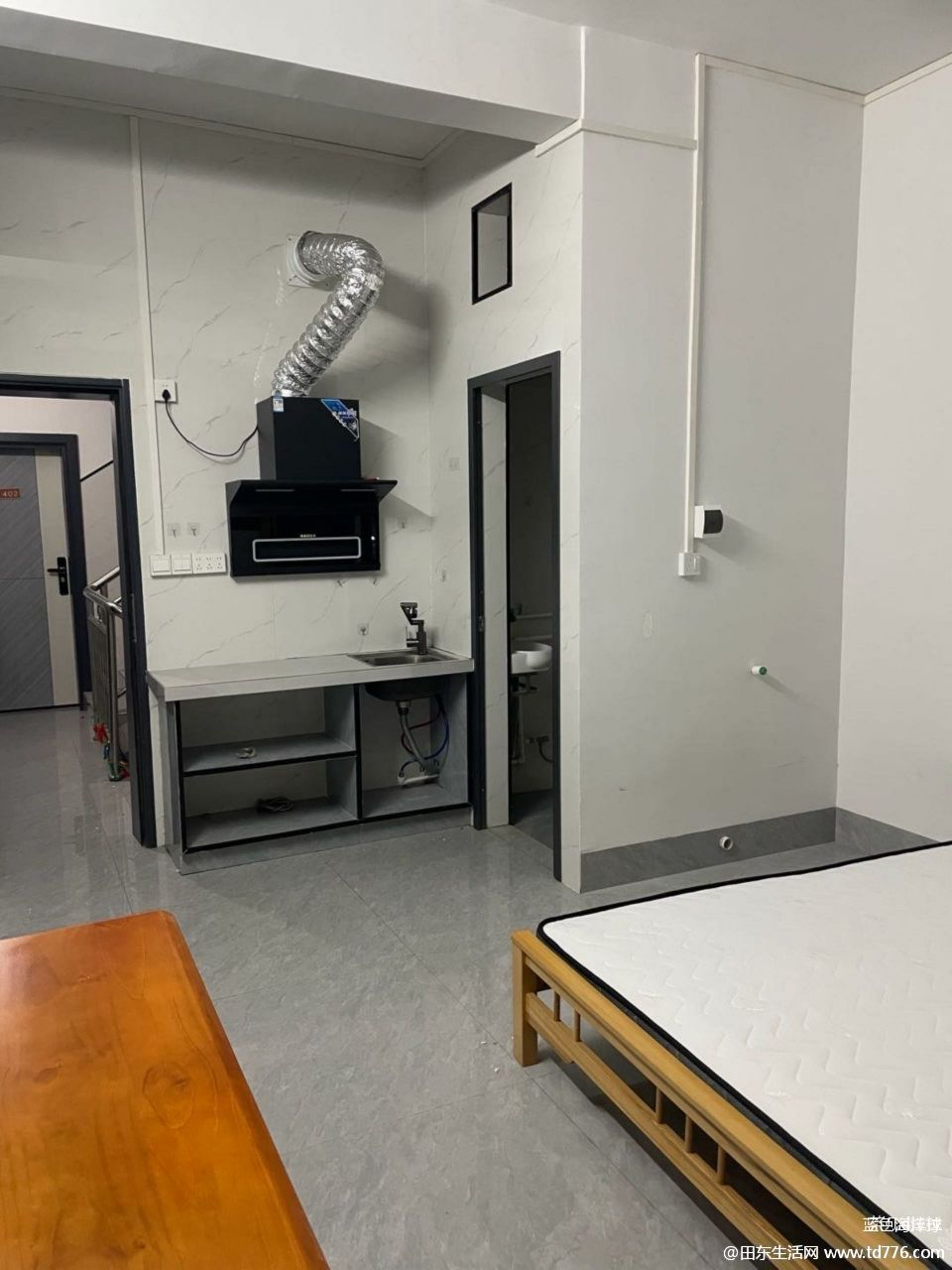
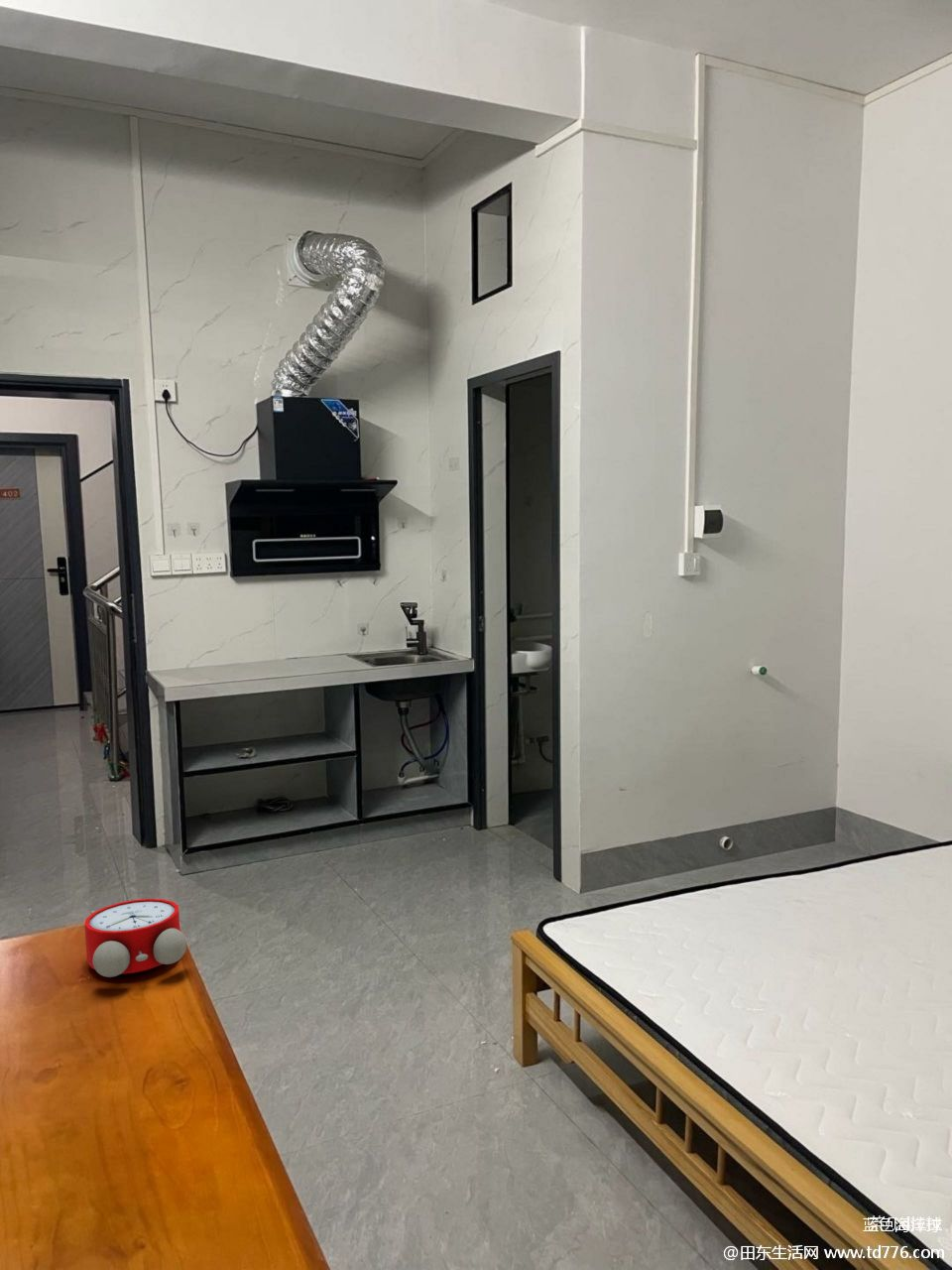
+ alarm clock (134, 936)
